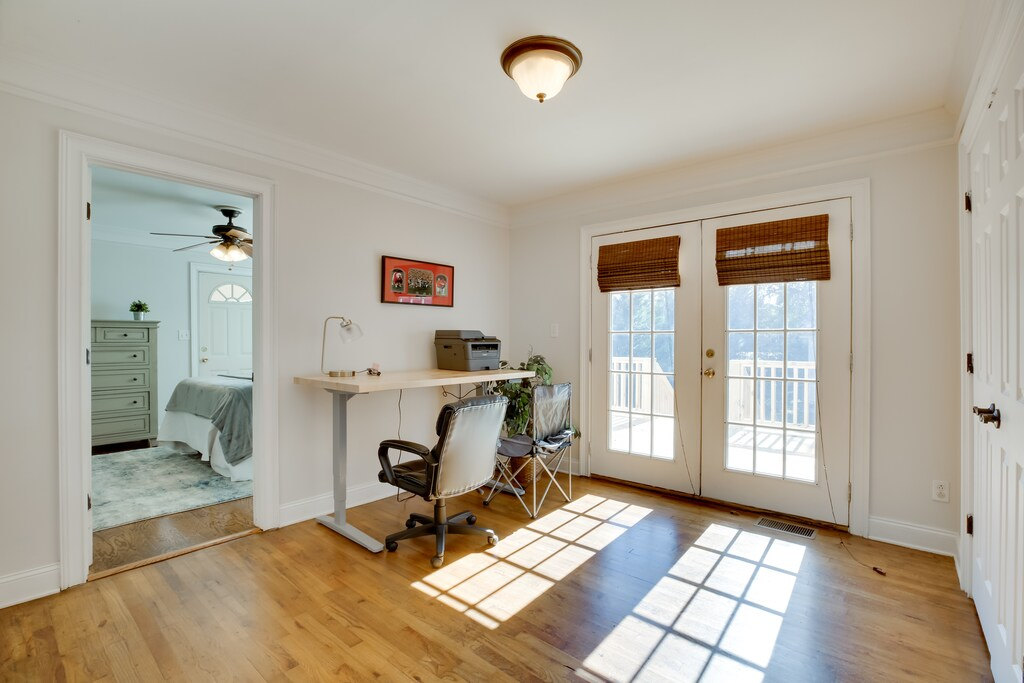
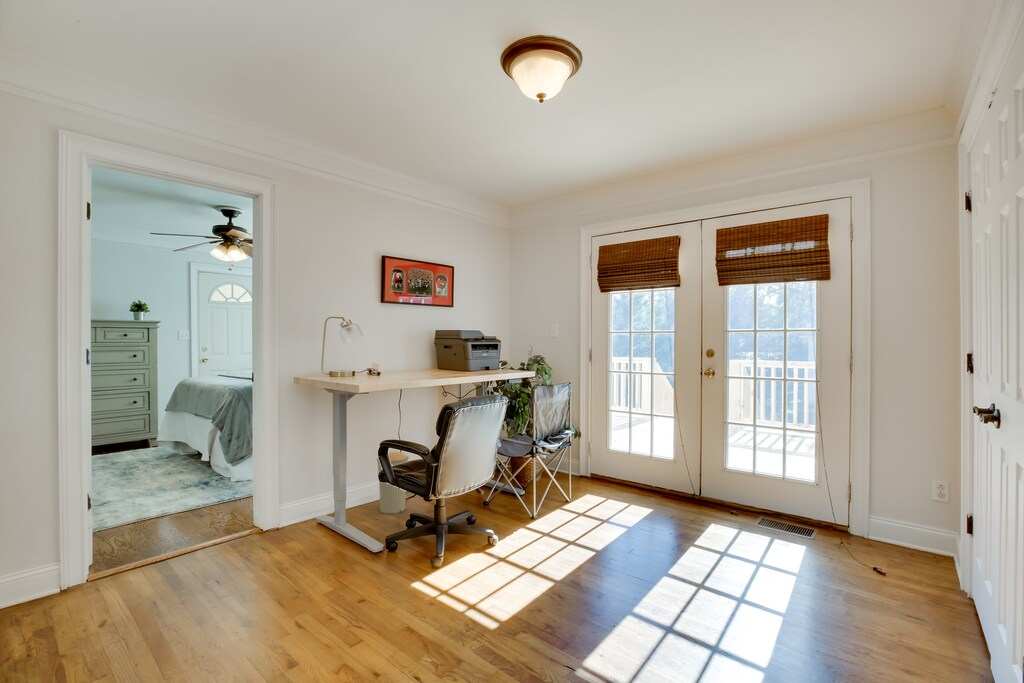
+ trash can (391, 485)
